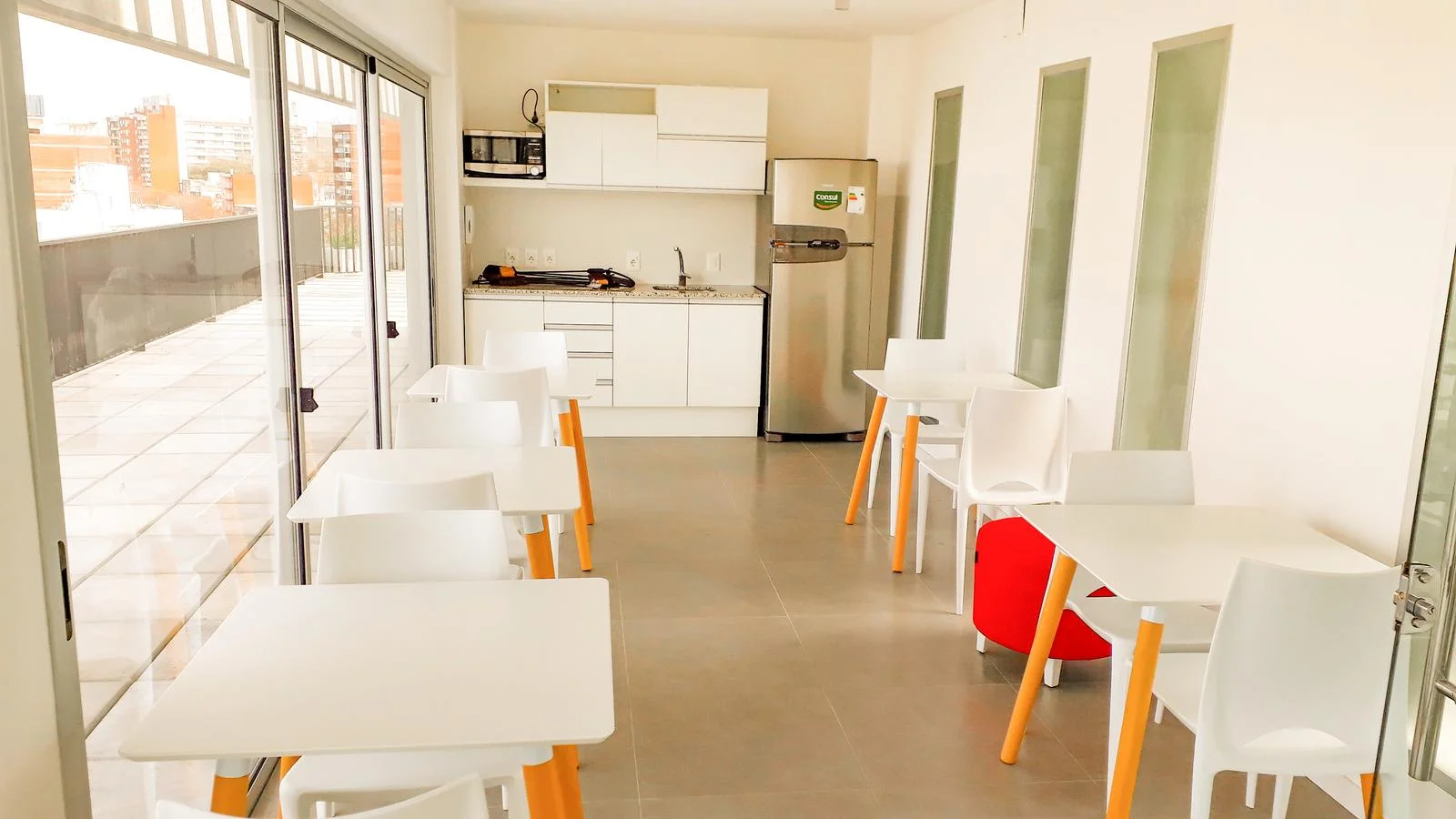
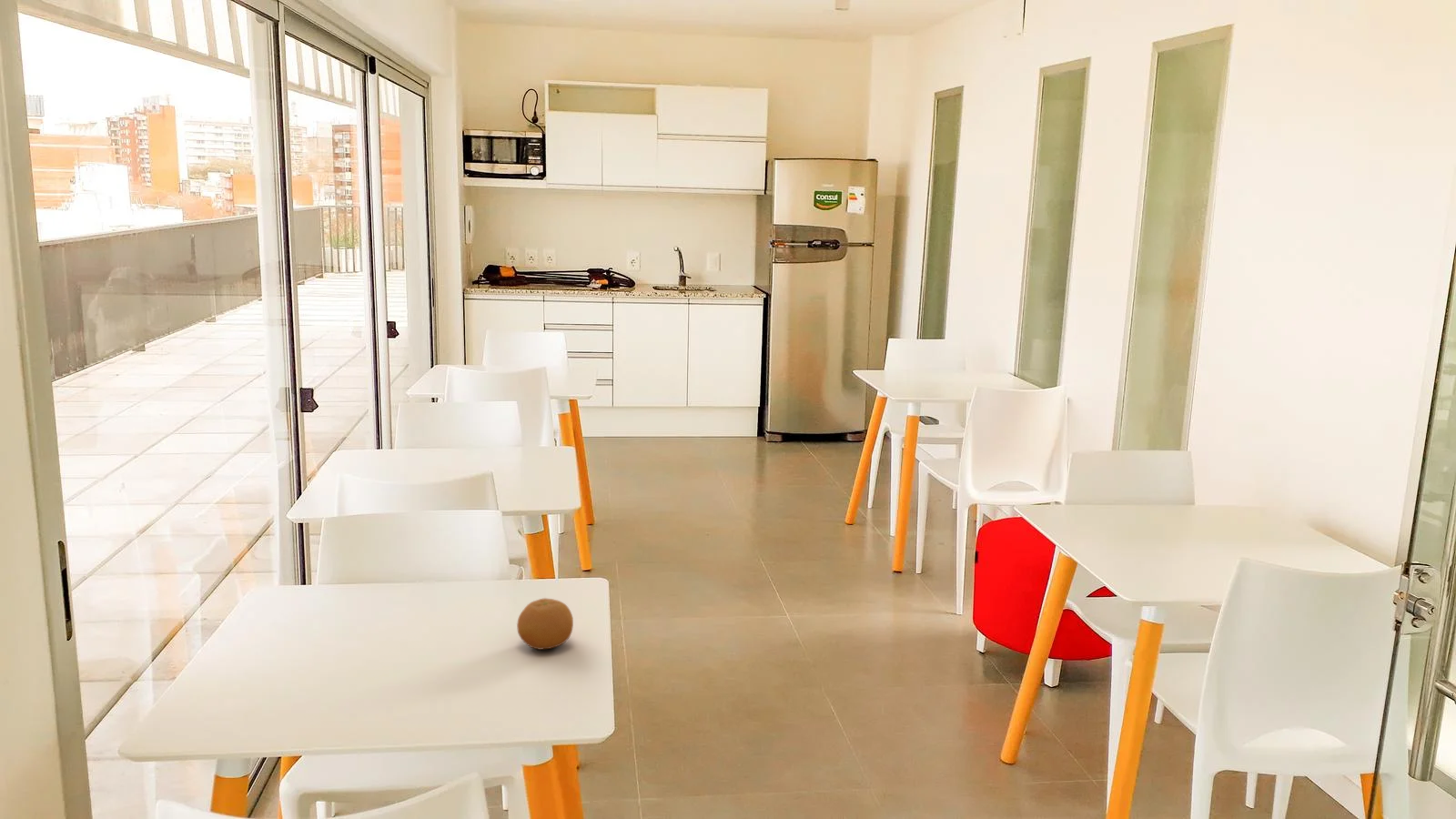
+ fruit (545, 623)
